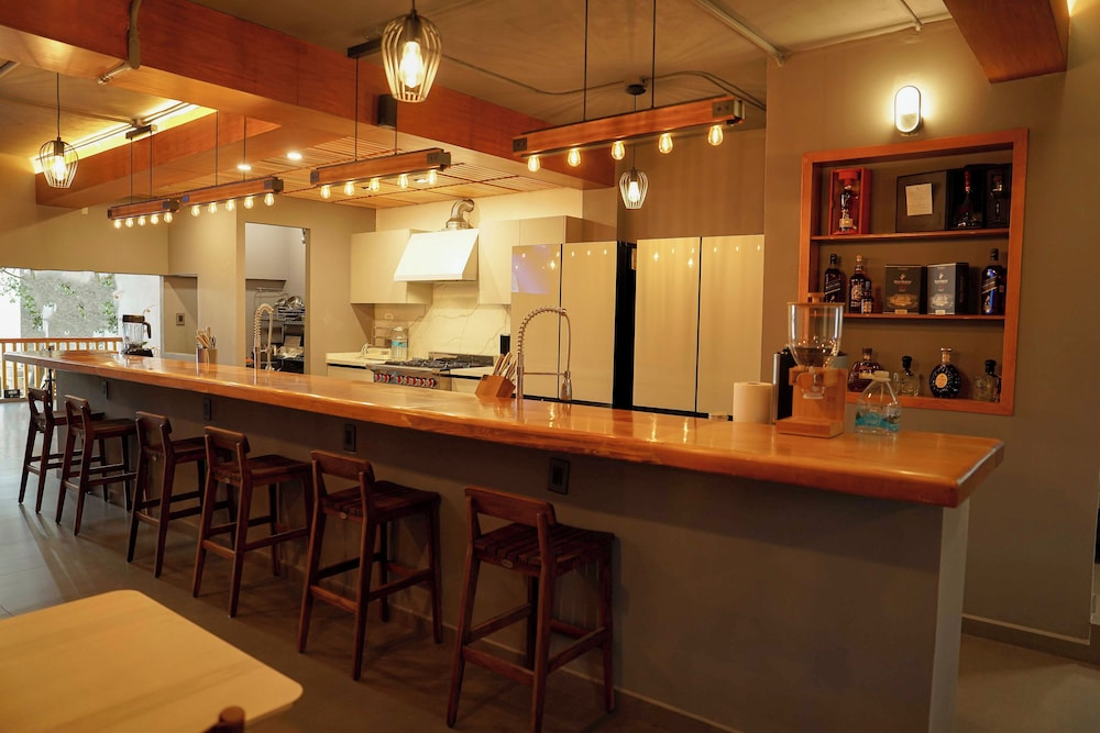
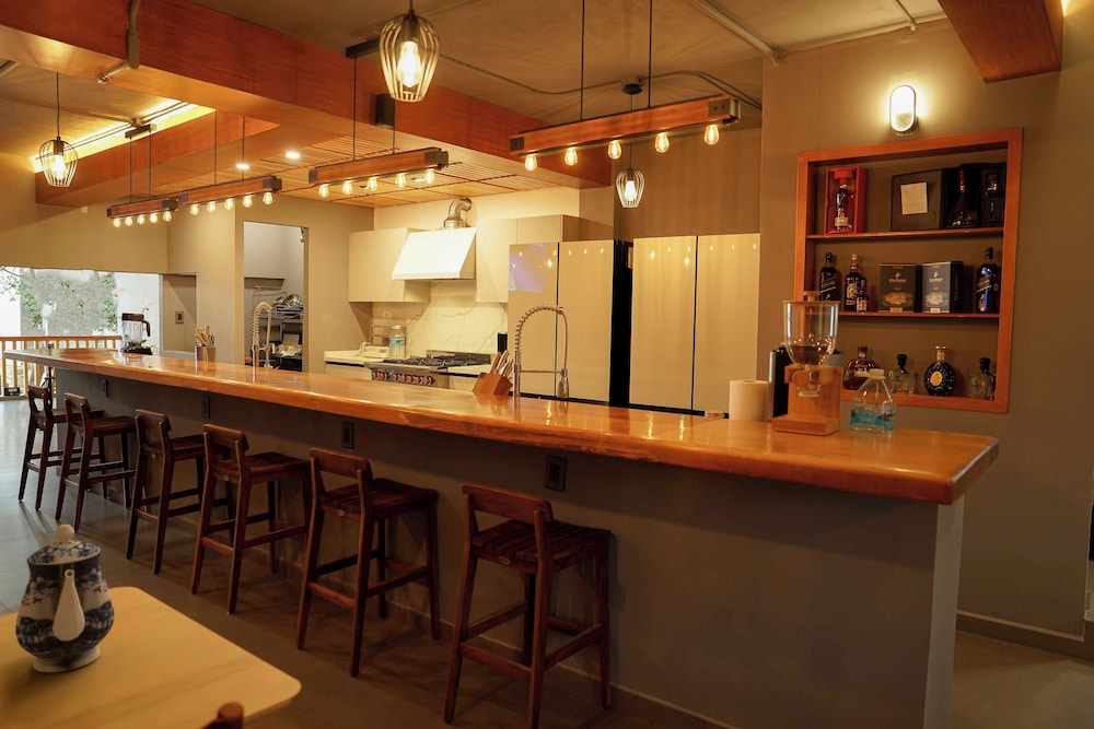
+ teapot (66, 592)
